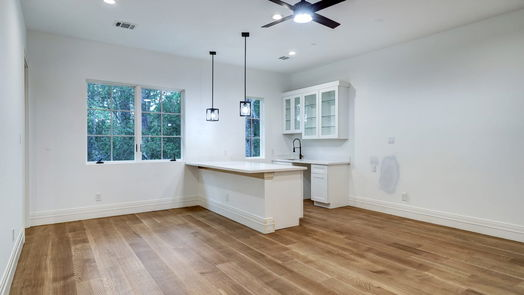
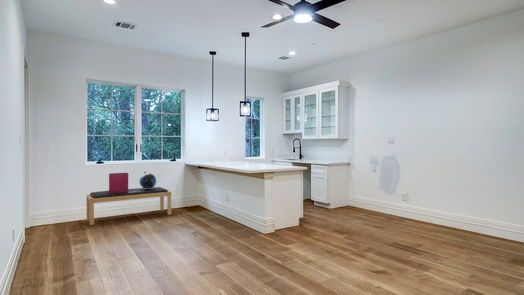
+ storage bin (118, 182)
+ bench (130, 199)
+ decorative globe (148, 180)
